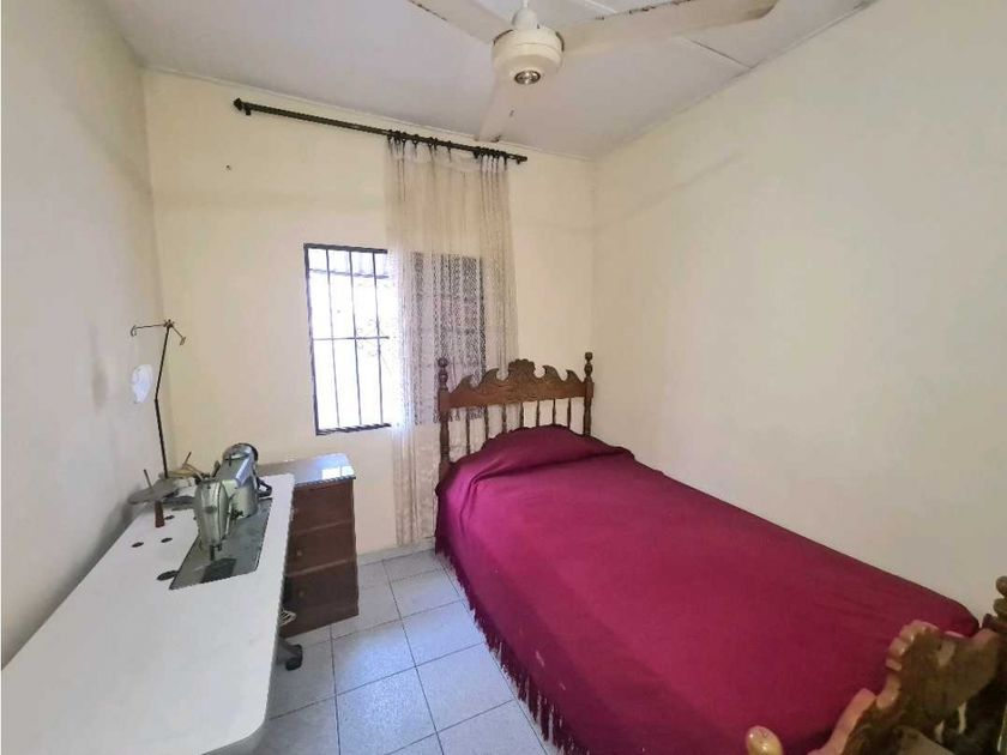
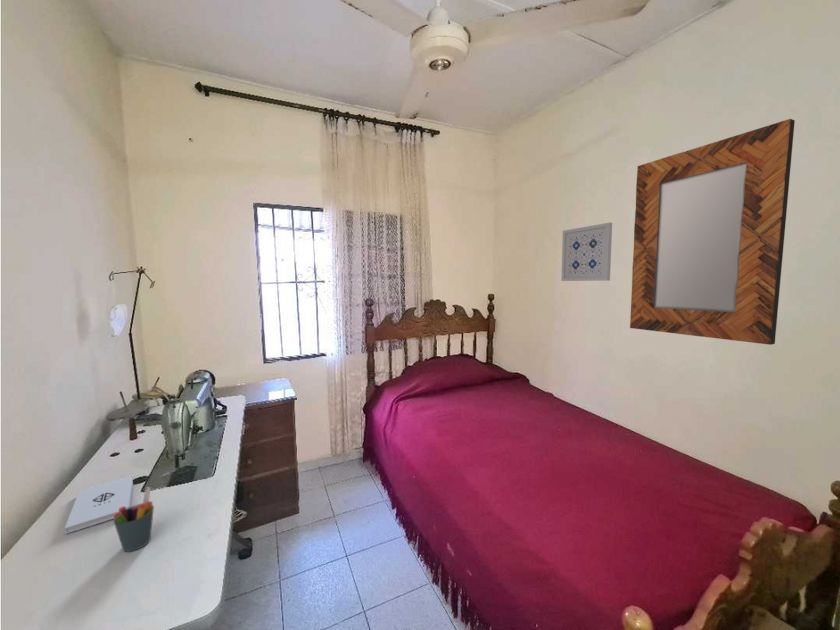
+ pen holder (135, 520)
+ wall art (584, 254)
+ notepad (103, 501)
+ home mirror (696, 243)
